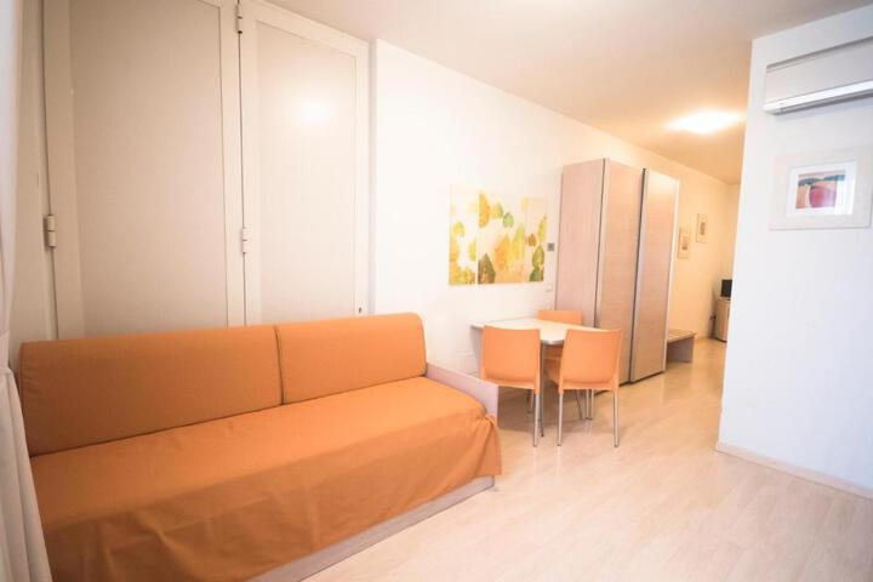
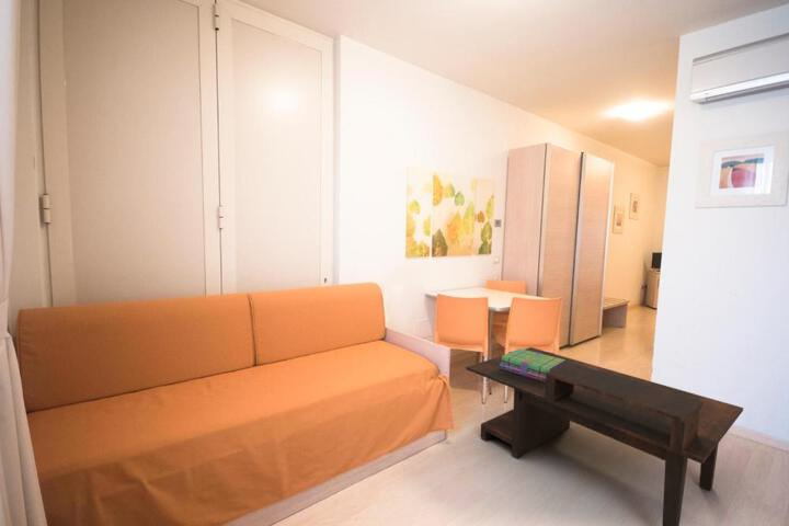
+ stack of books (533, 364)
+ coffee table (586, 411)
